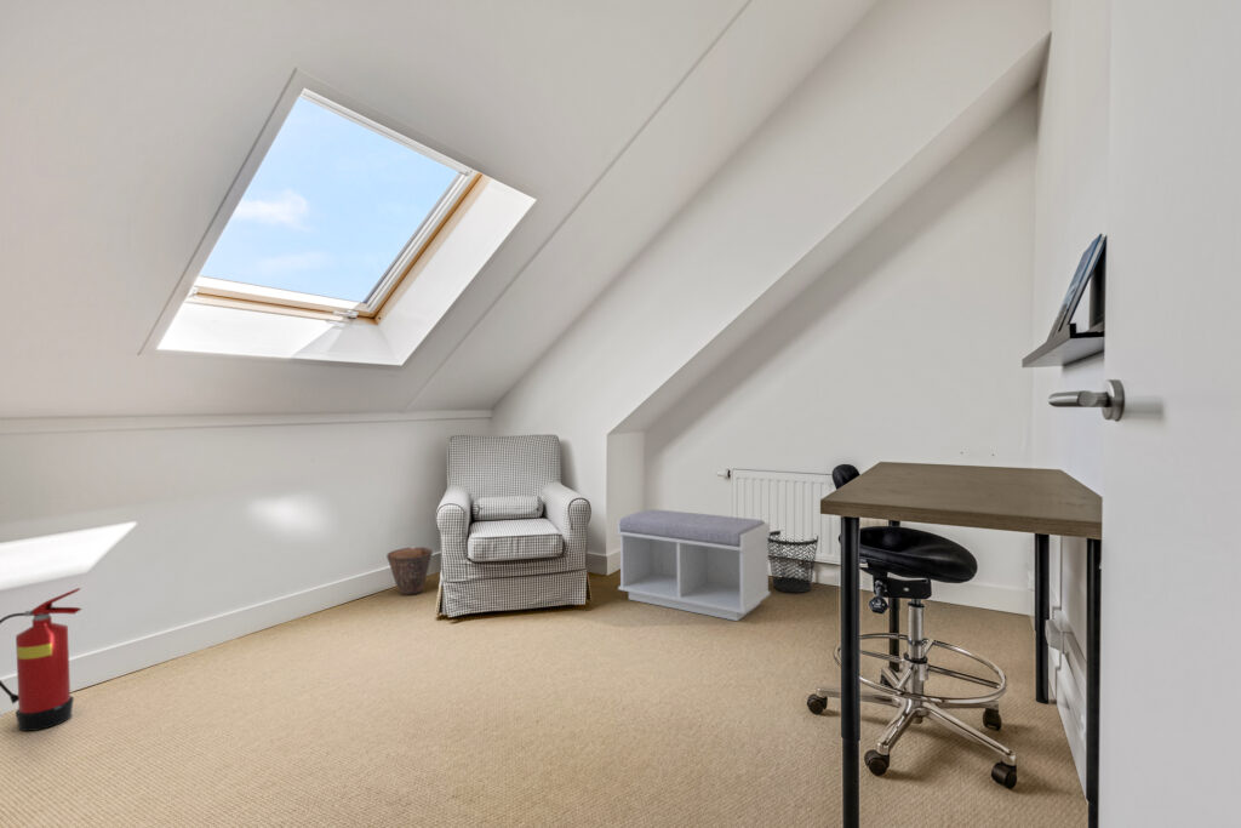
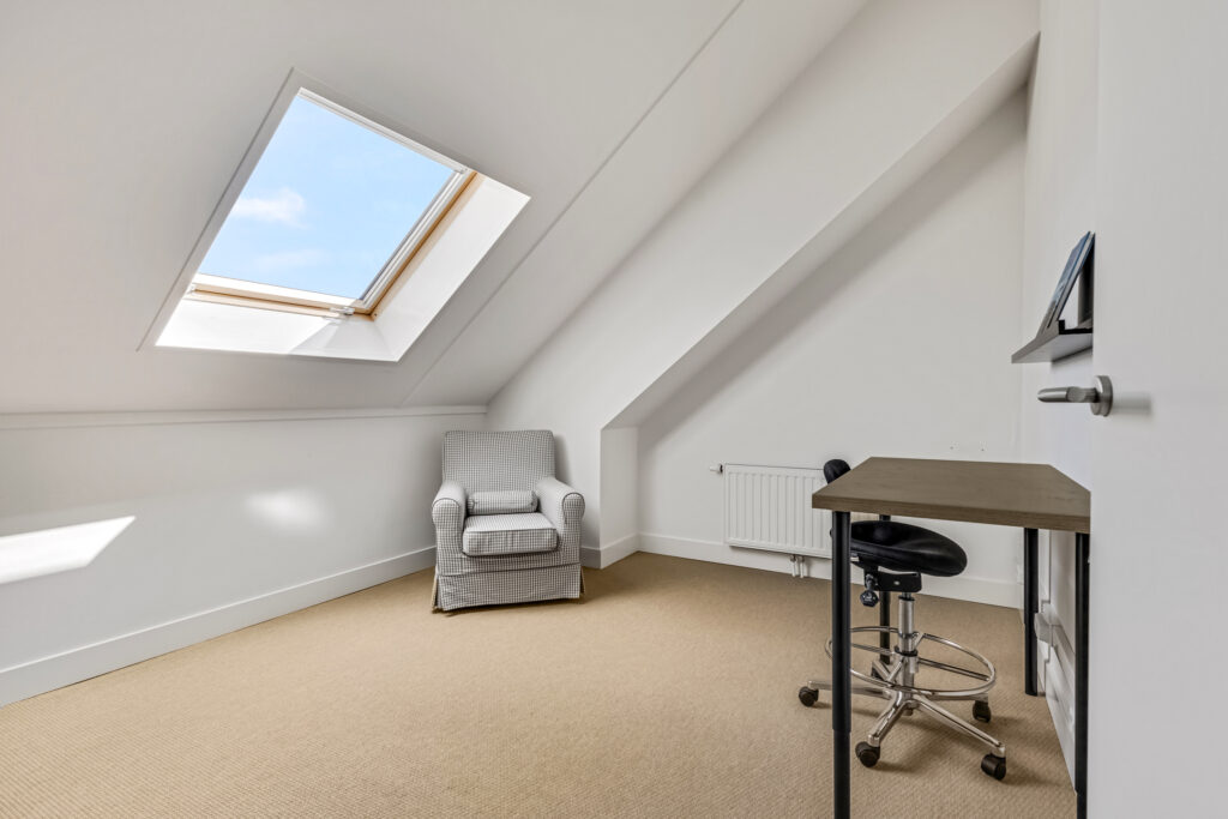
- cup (410, 571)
- bench (692, 559)
- wastebasket (791, 561)
- fire extinguisher (35, 657)
